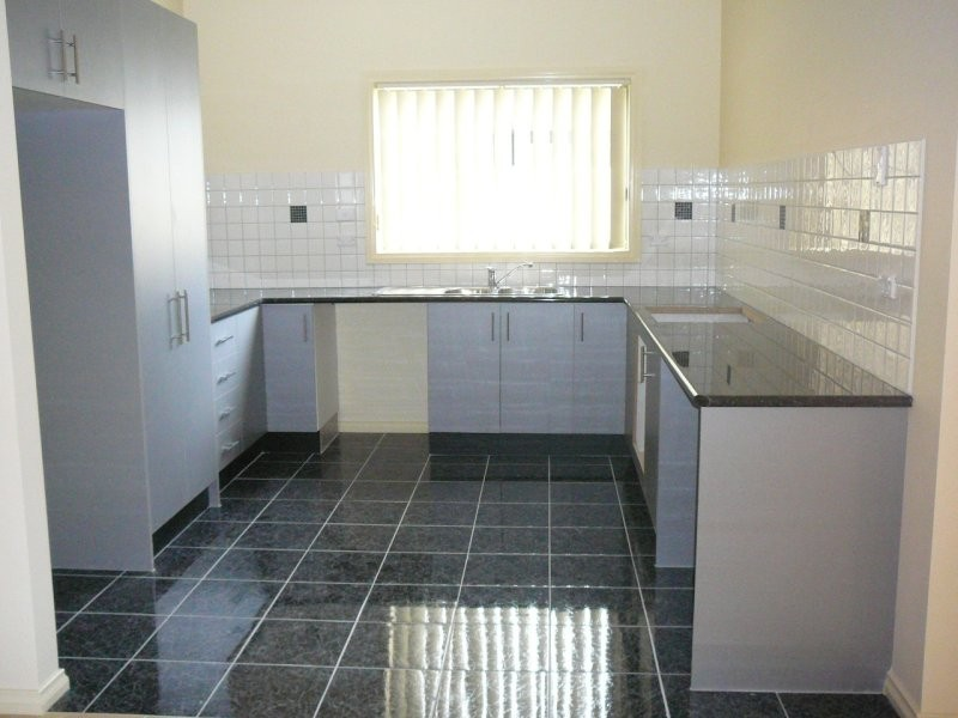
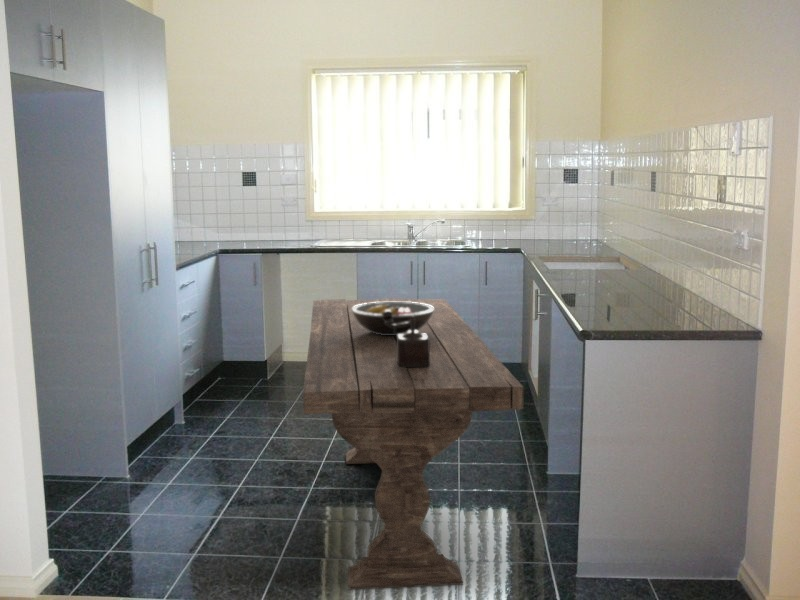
+ pepper mill (405, 337)
+ fruit bowl (392, 316)
+ dining table (392, 420)
